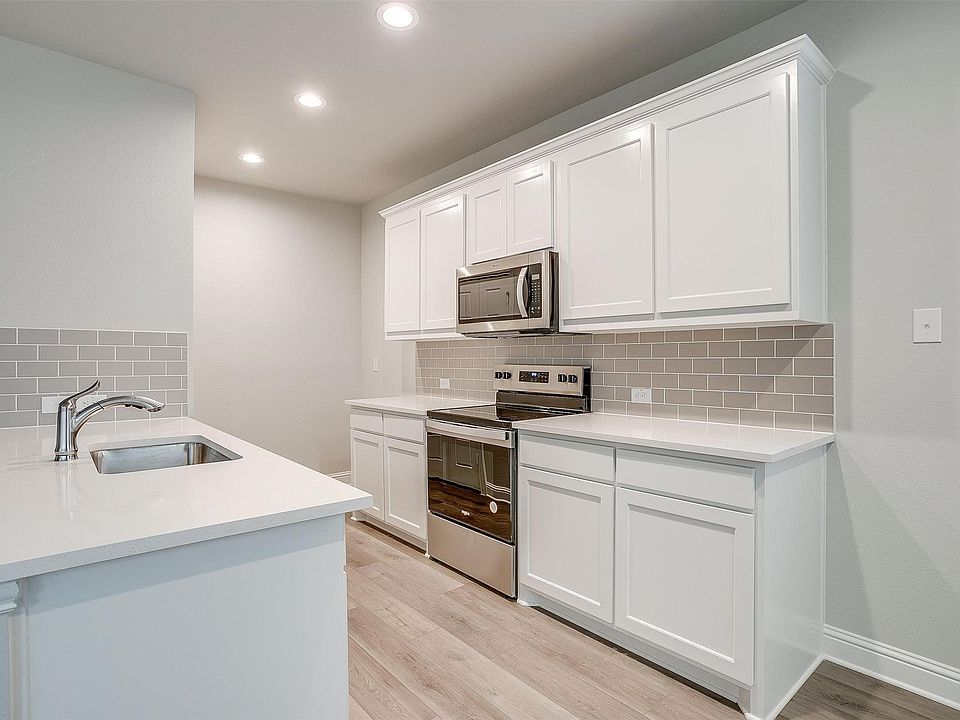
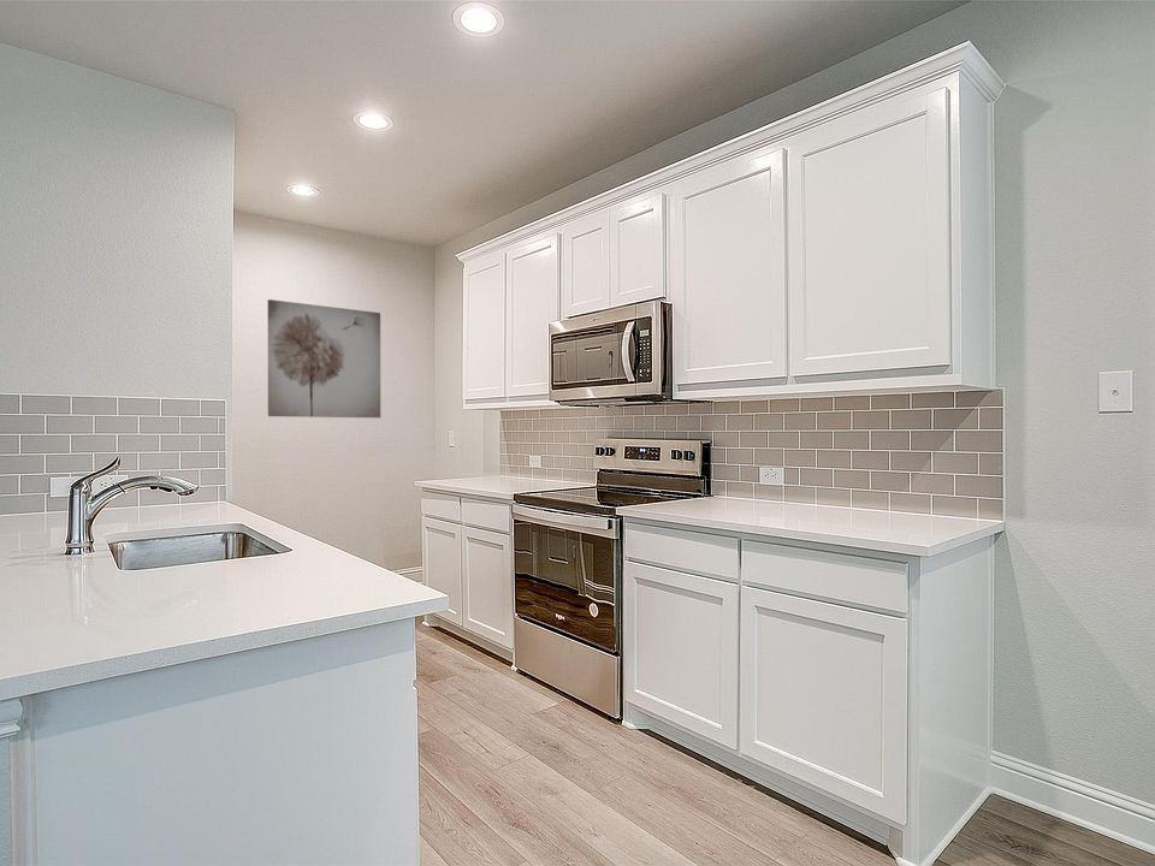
+ wall art (326, 361)
